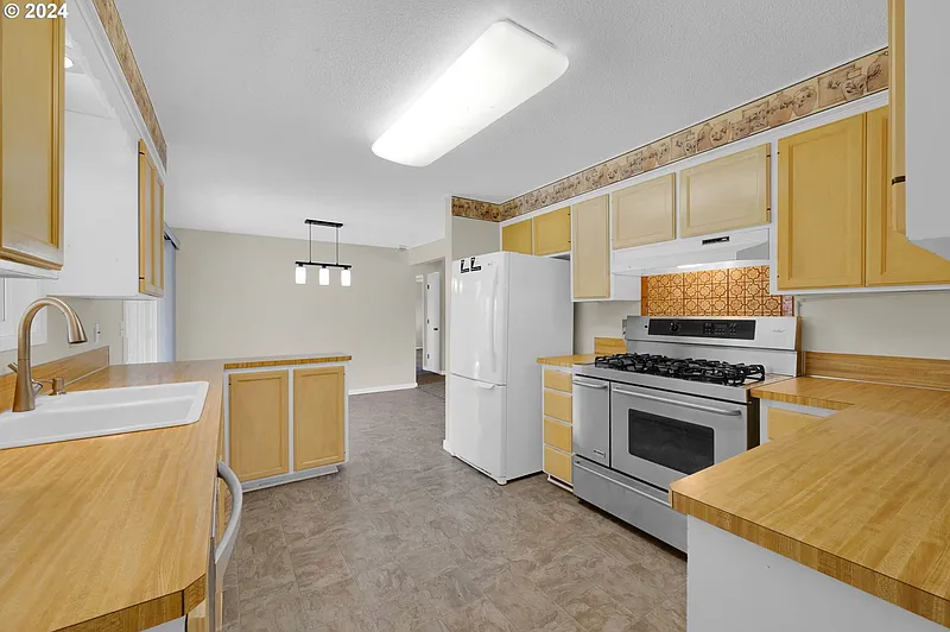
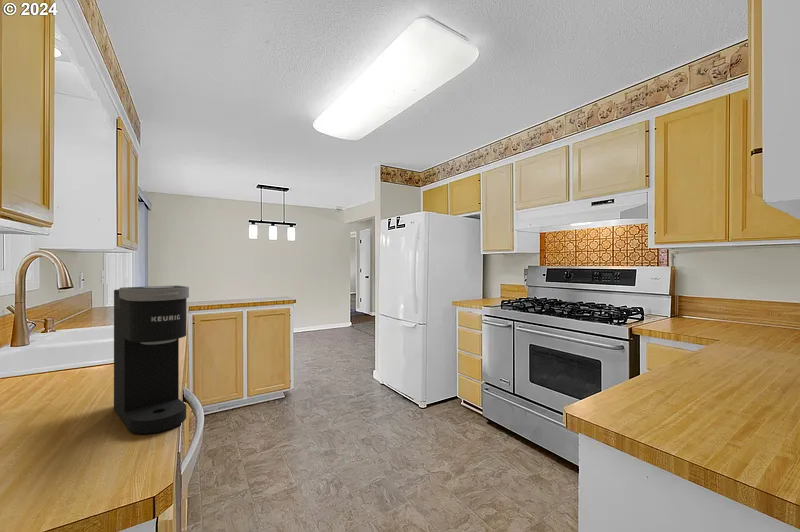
+ coffee maker (149, 349)
